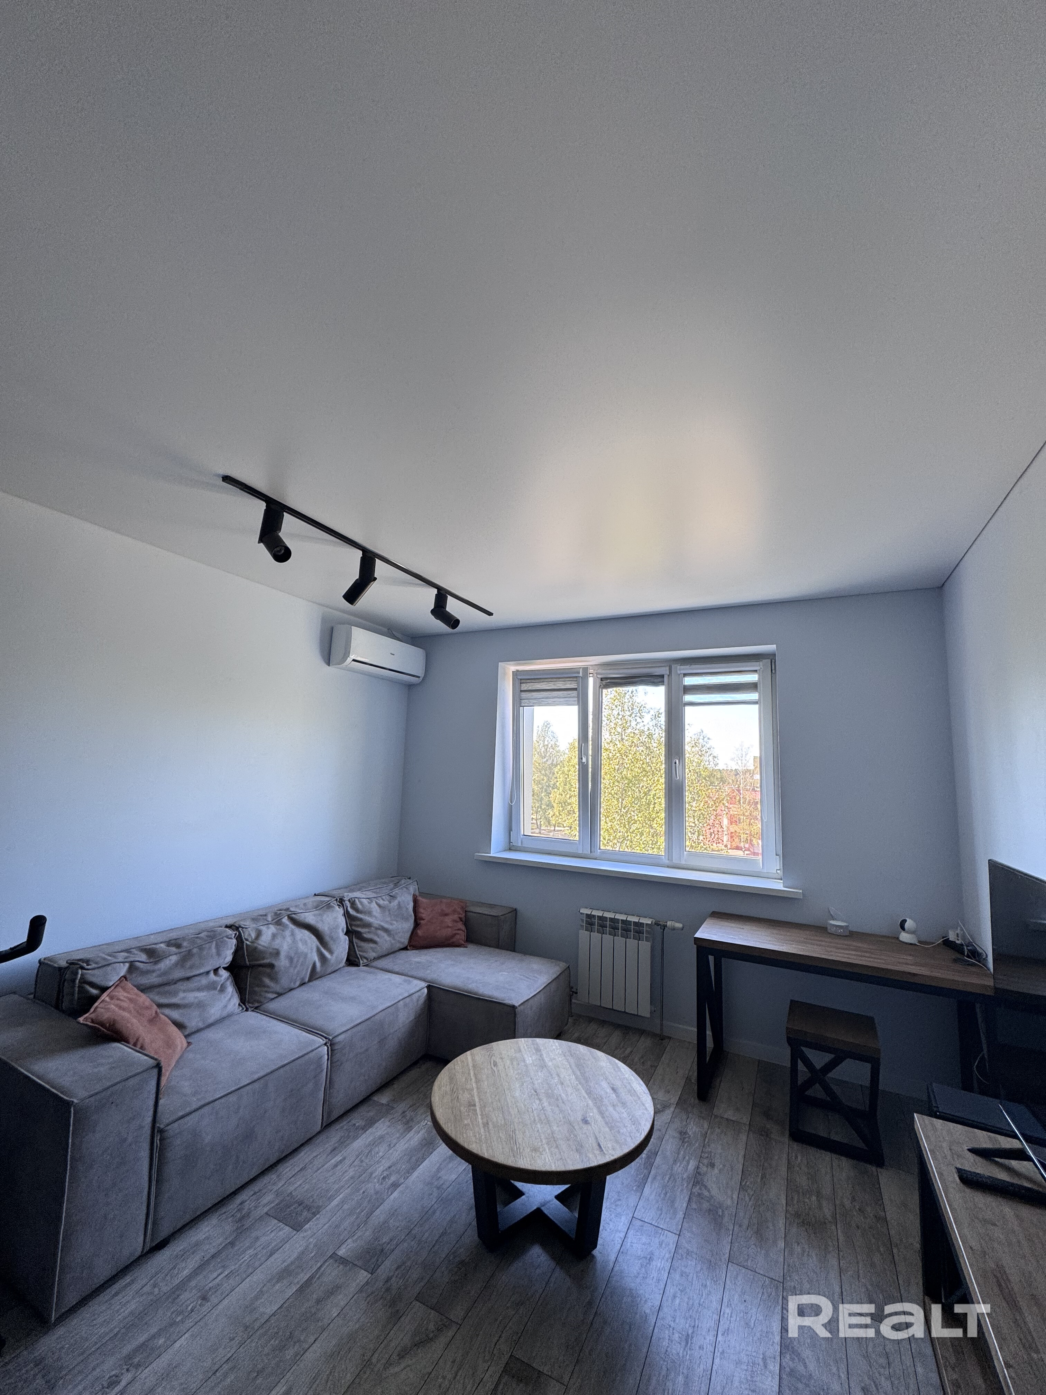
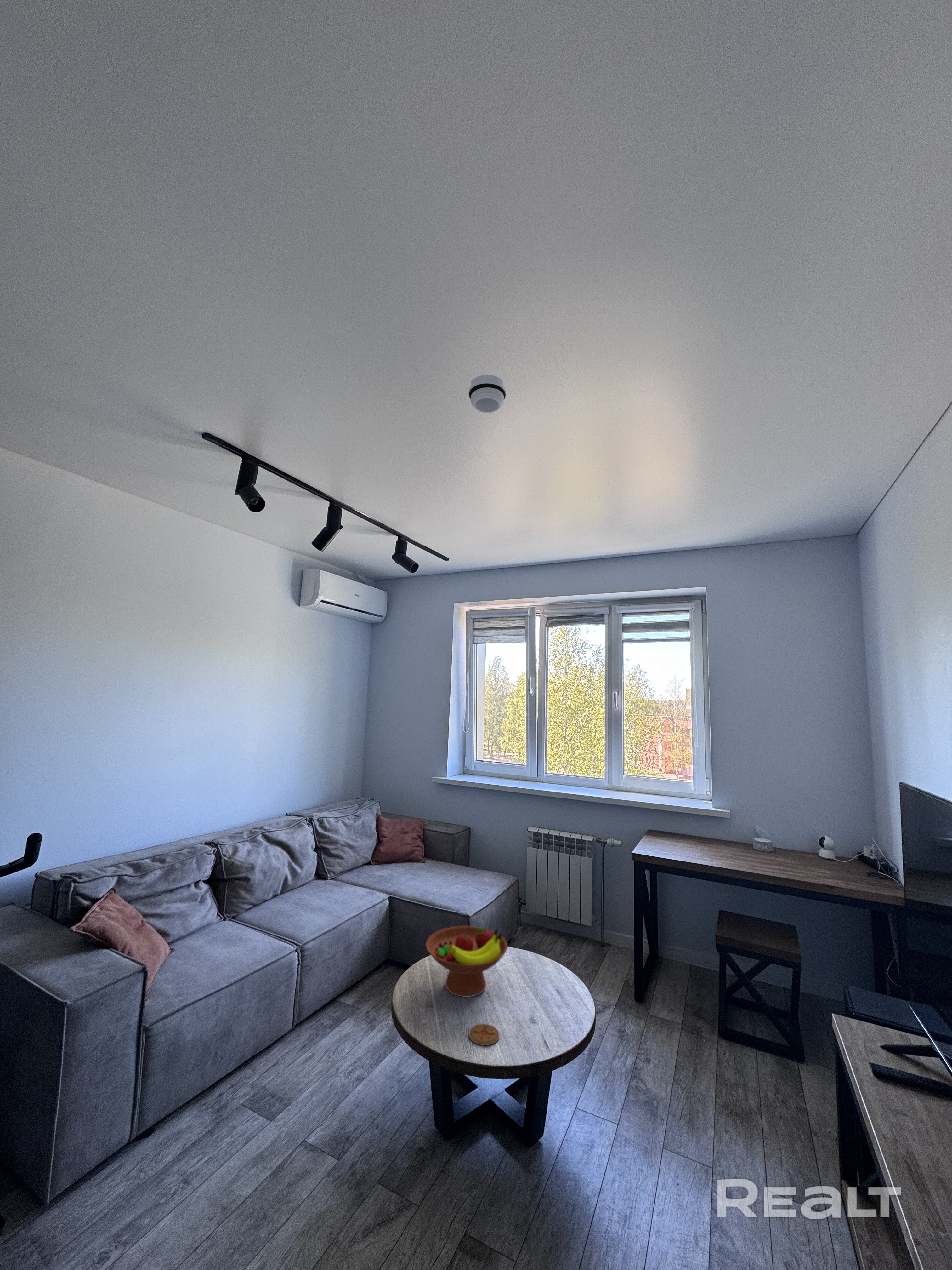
+ fruit bowl (466, 957)
+ smoke detector (487, 395)
+ coaster (484, 1034)
